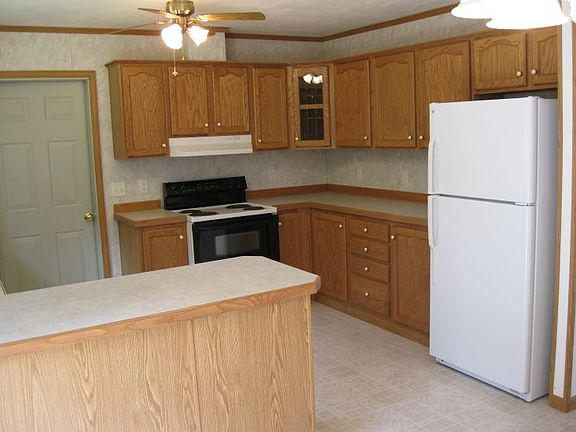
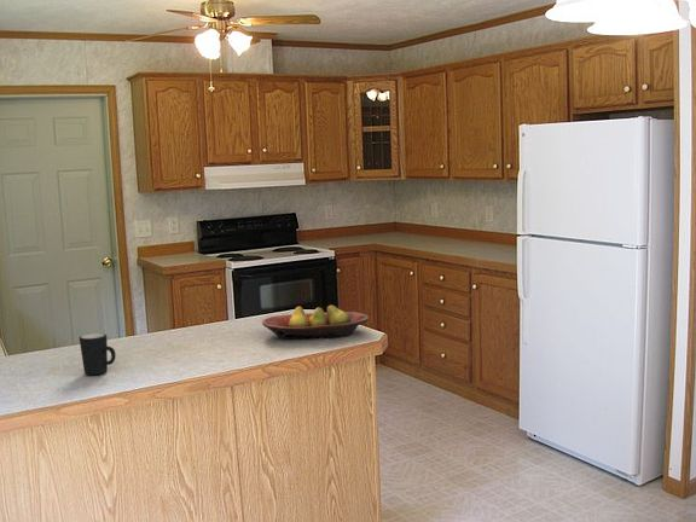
+ mug (99, 354)
+ fruit bowl (315, 320)
